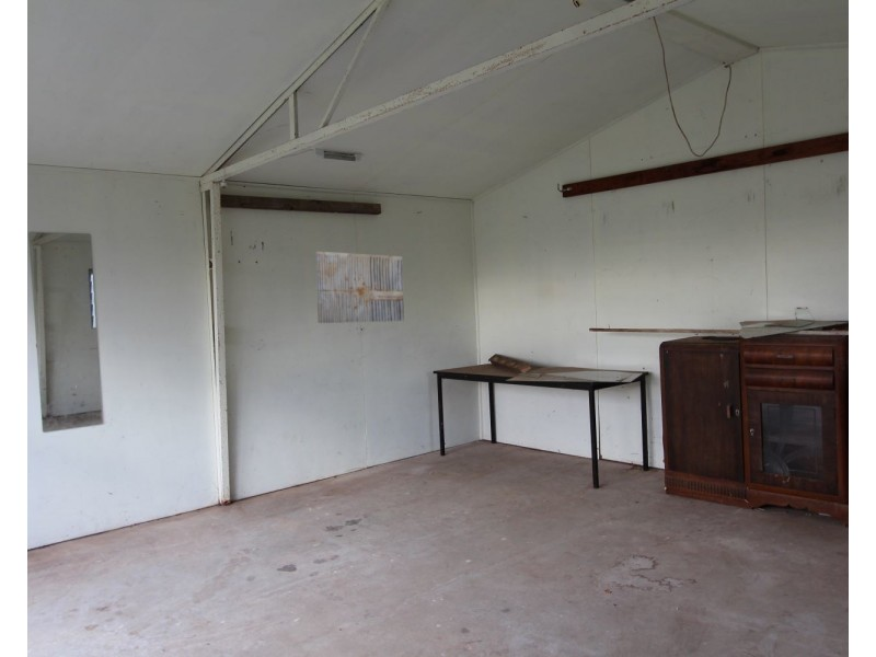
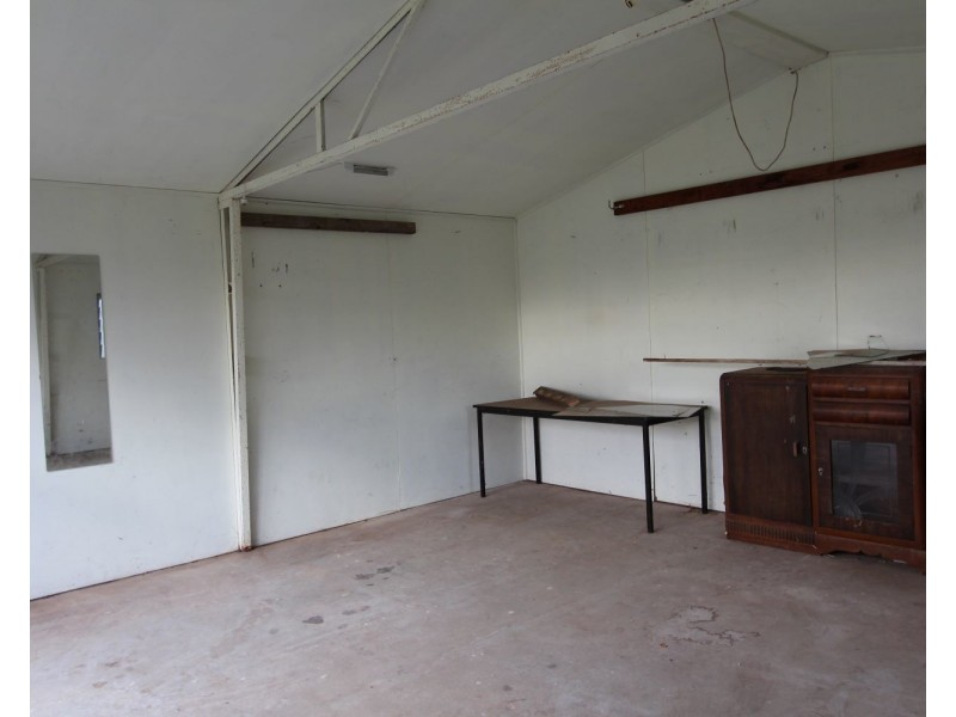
- wall art (361, 288)
